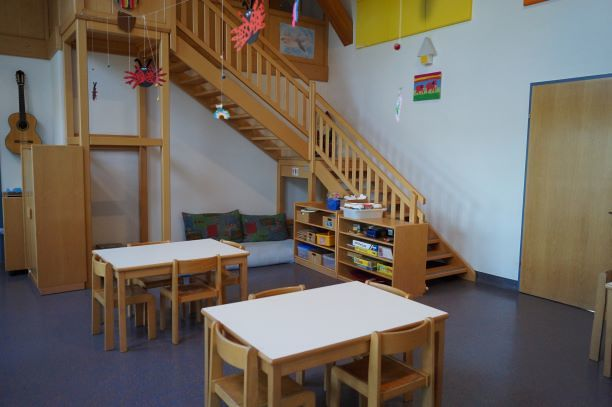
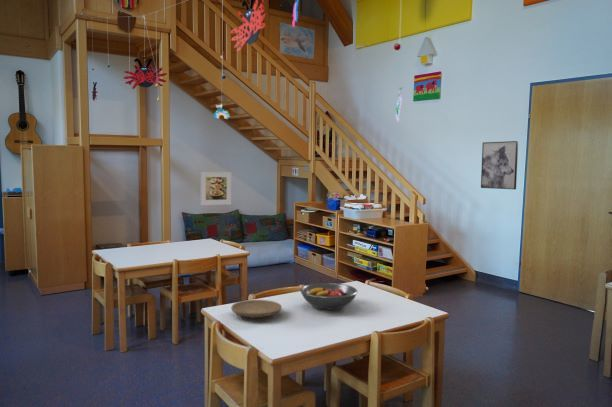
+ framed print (216, 188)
+ fruit bowl (328, 295)
+ plate (256, 310)
+ wall art (498, 165)
